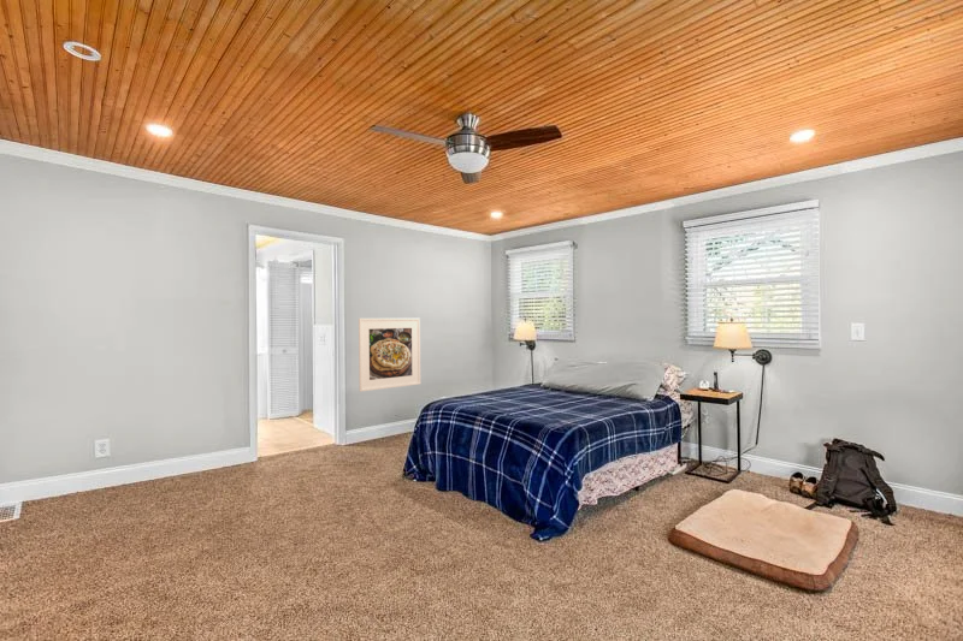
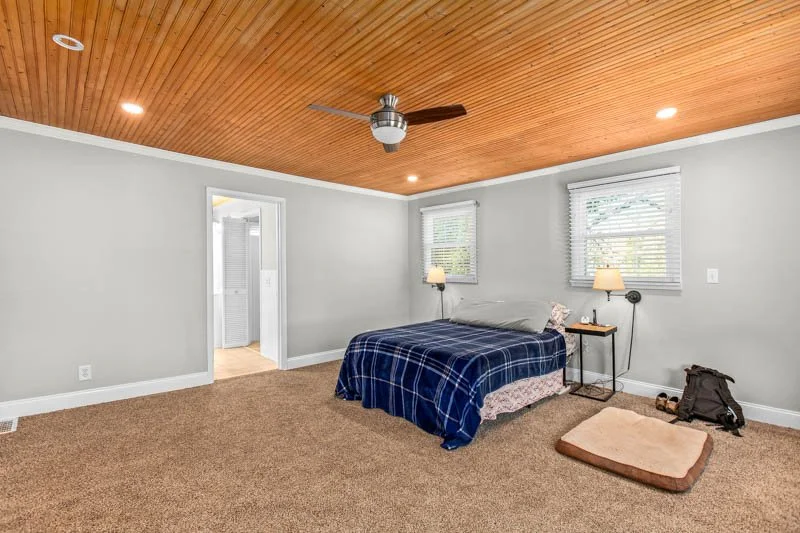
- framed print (390, 352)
